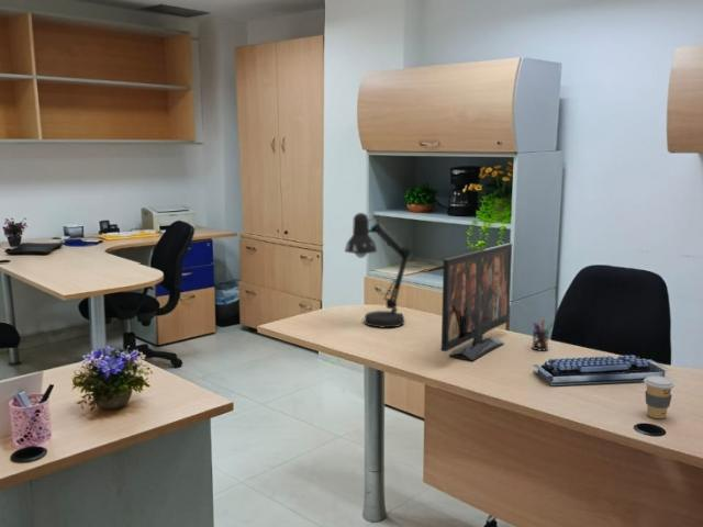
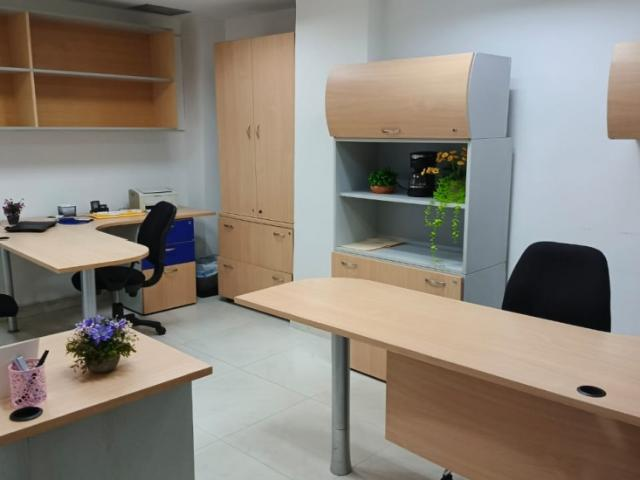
- coffee cup (657, 397)
- desk lamp (375, 251)
- computer keyboard (599, 368)
- flat panel tv (479, 301)
- pen holder (543, 333)
